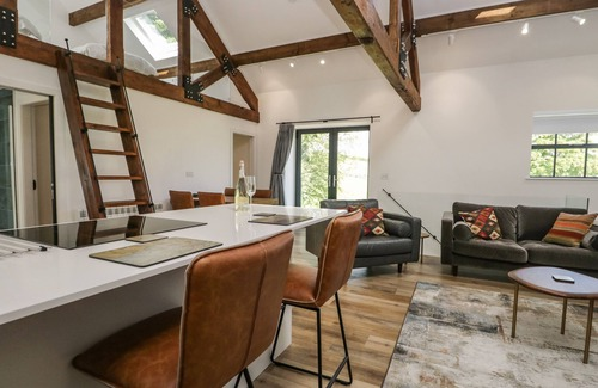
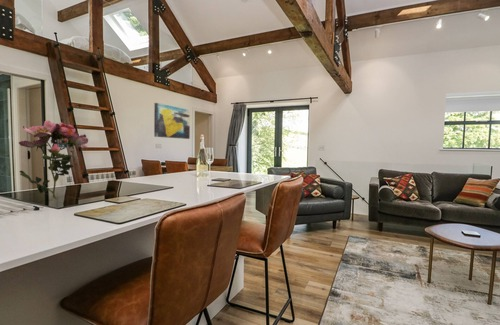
+ wall art (173, 122)
+ flower bouquet (58, 160)
